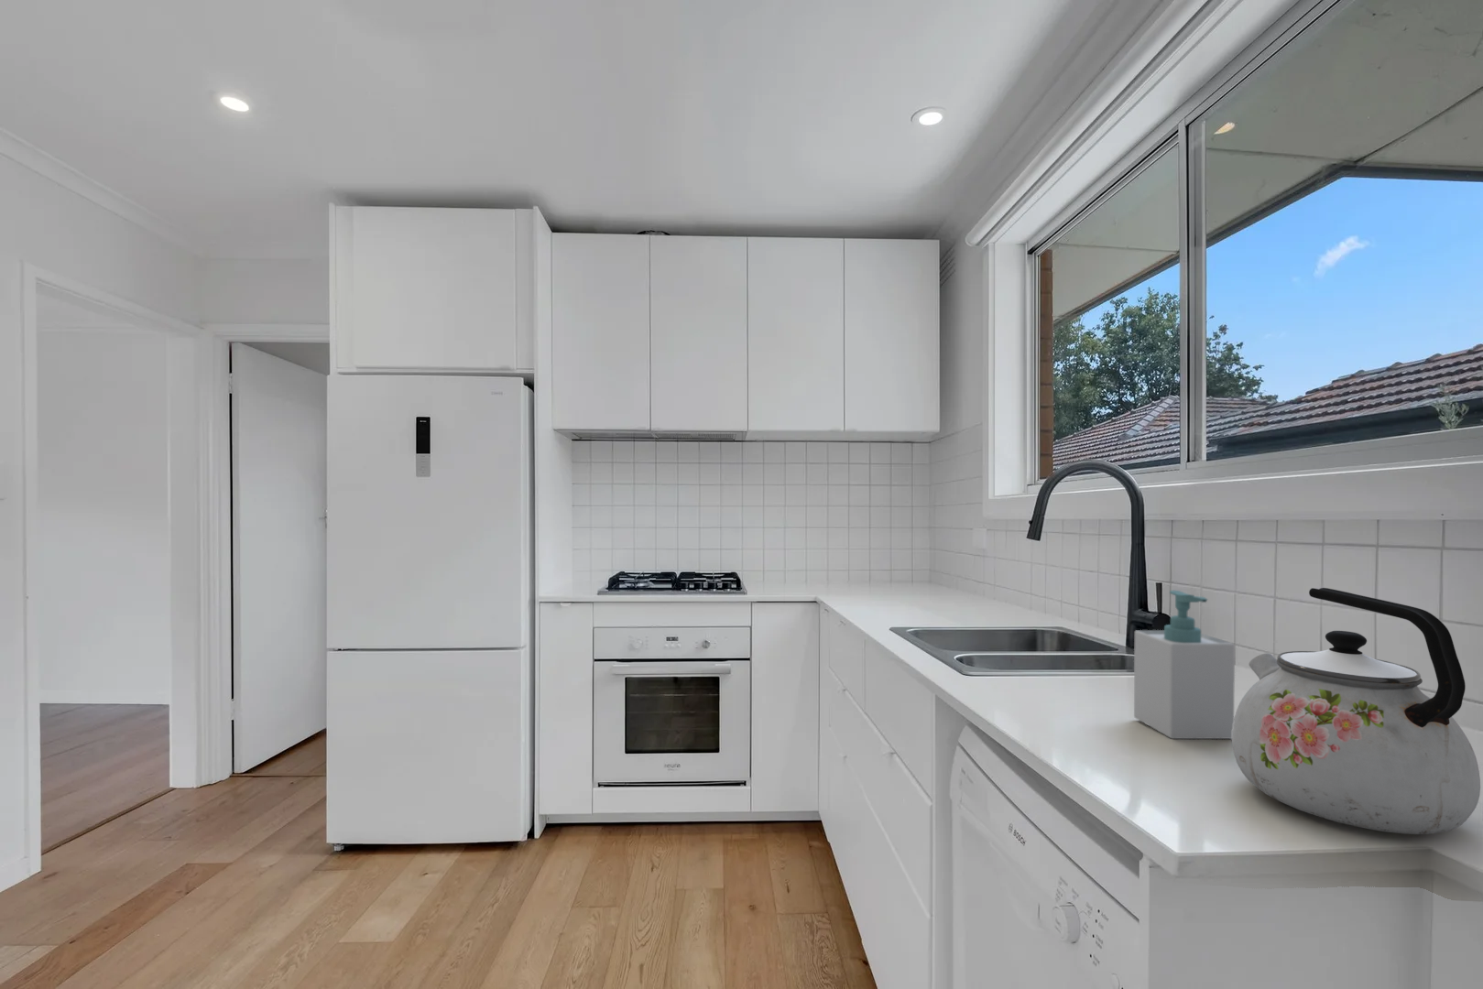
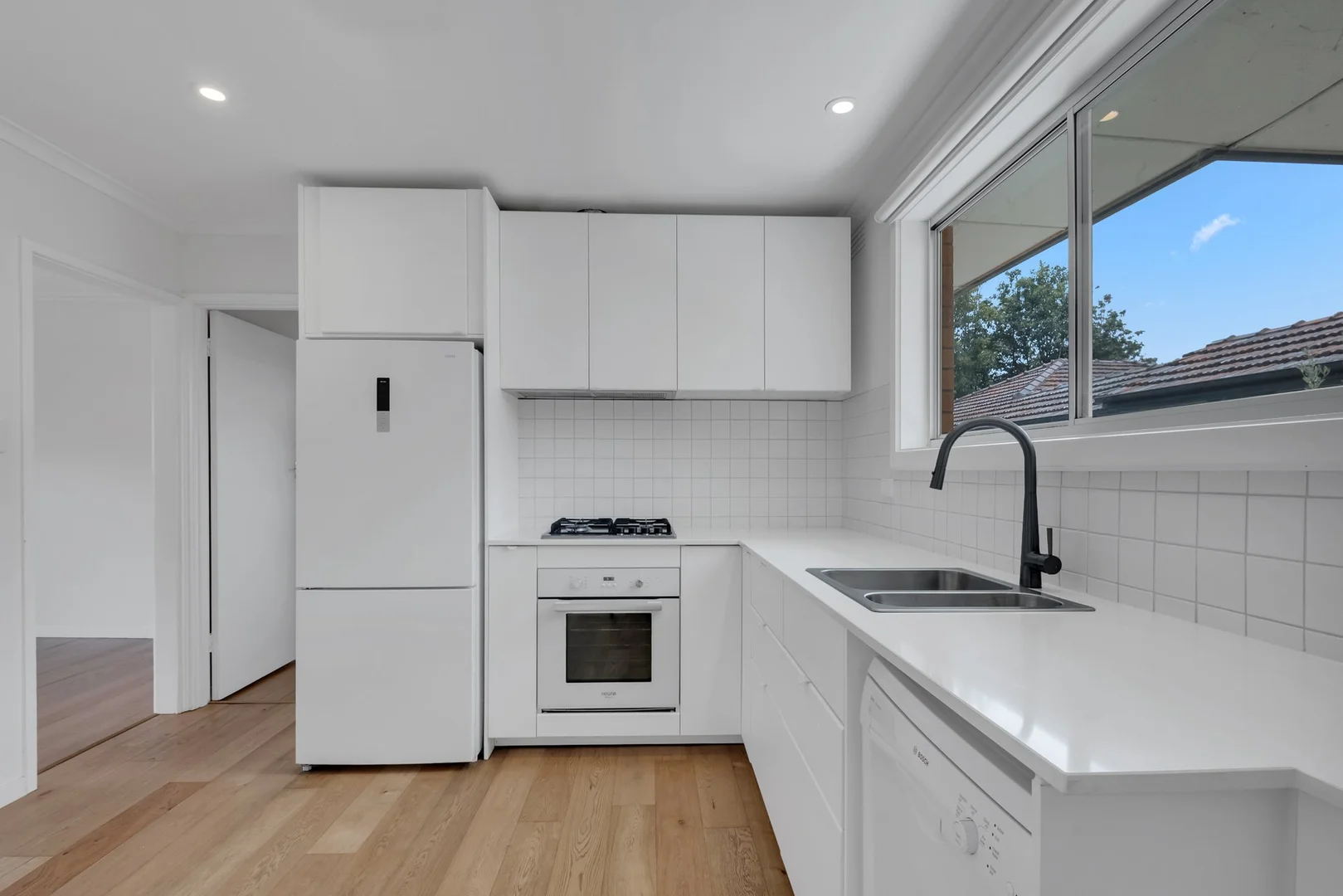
- soap bottle (1183, 660)
- kettle (1342, 696)
